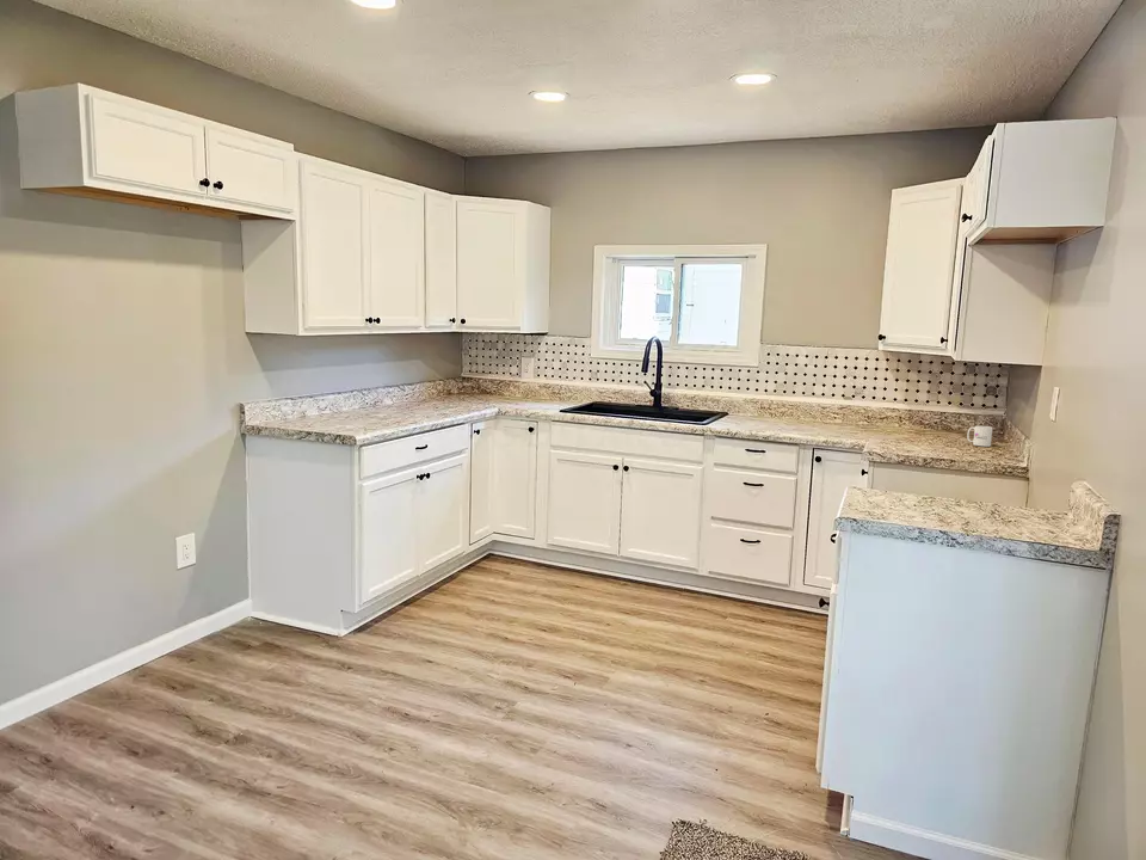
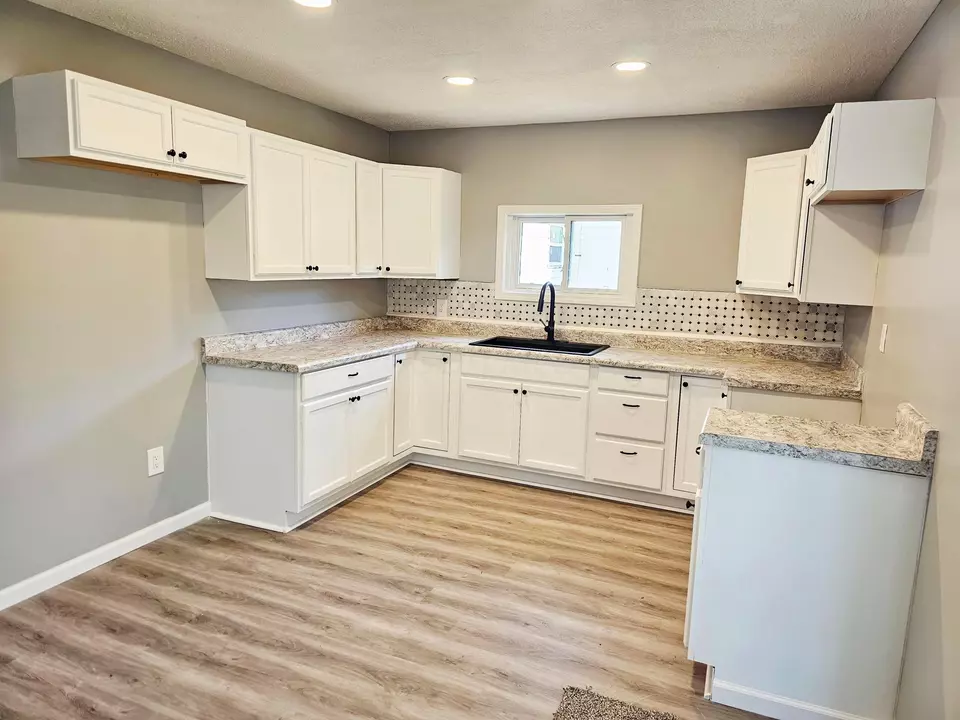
- mug (979, 435)
